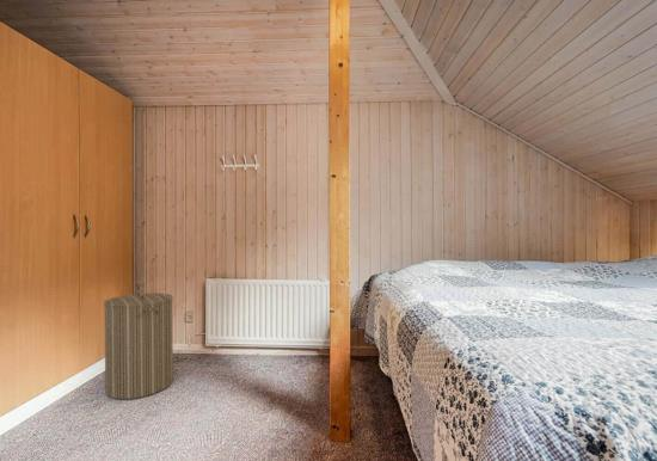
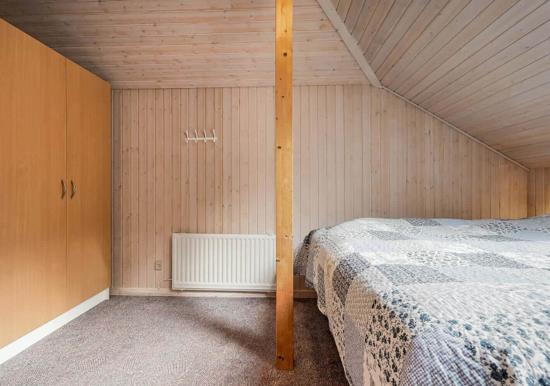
- laundry hamper (140, 334)
